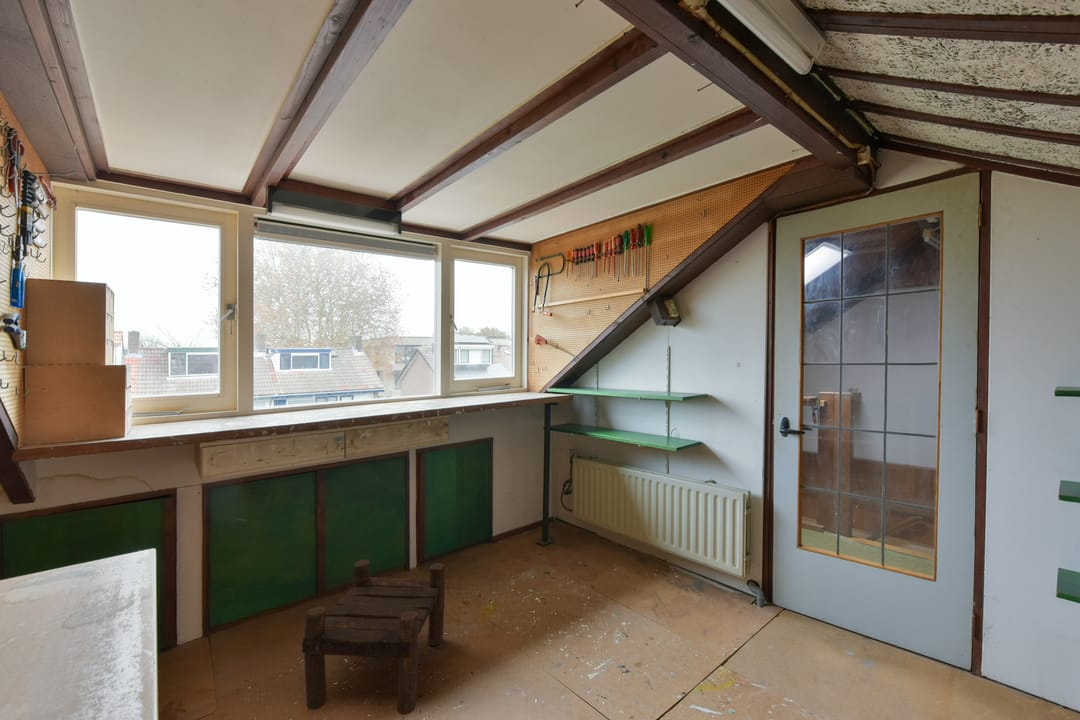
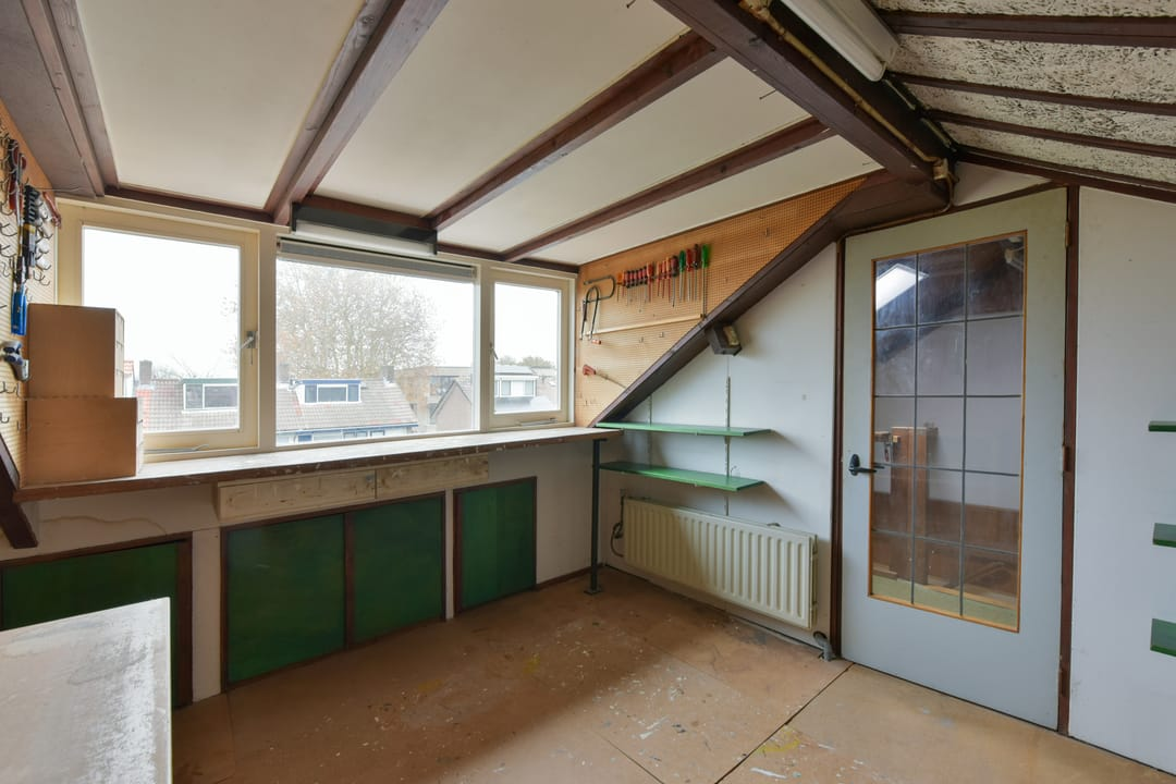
- stool (382, 627)
